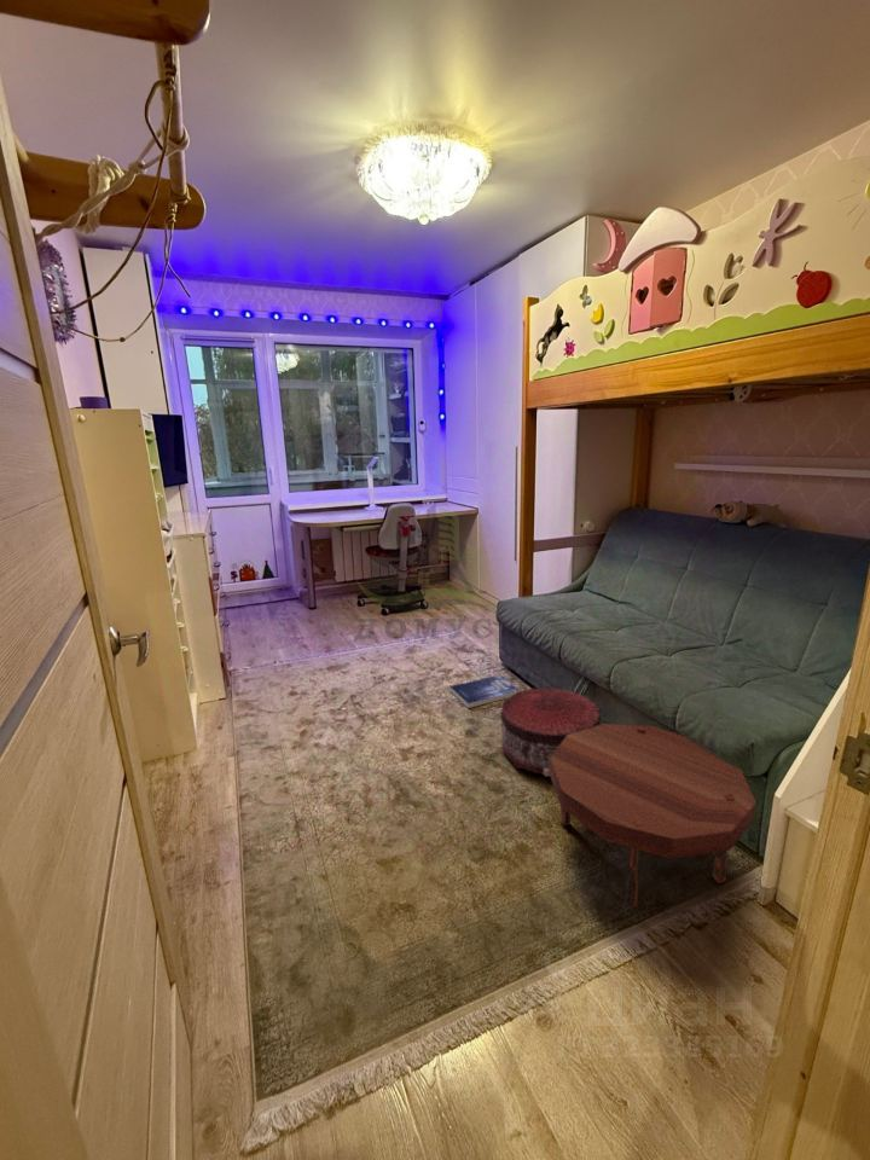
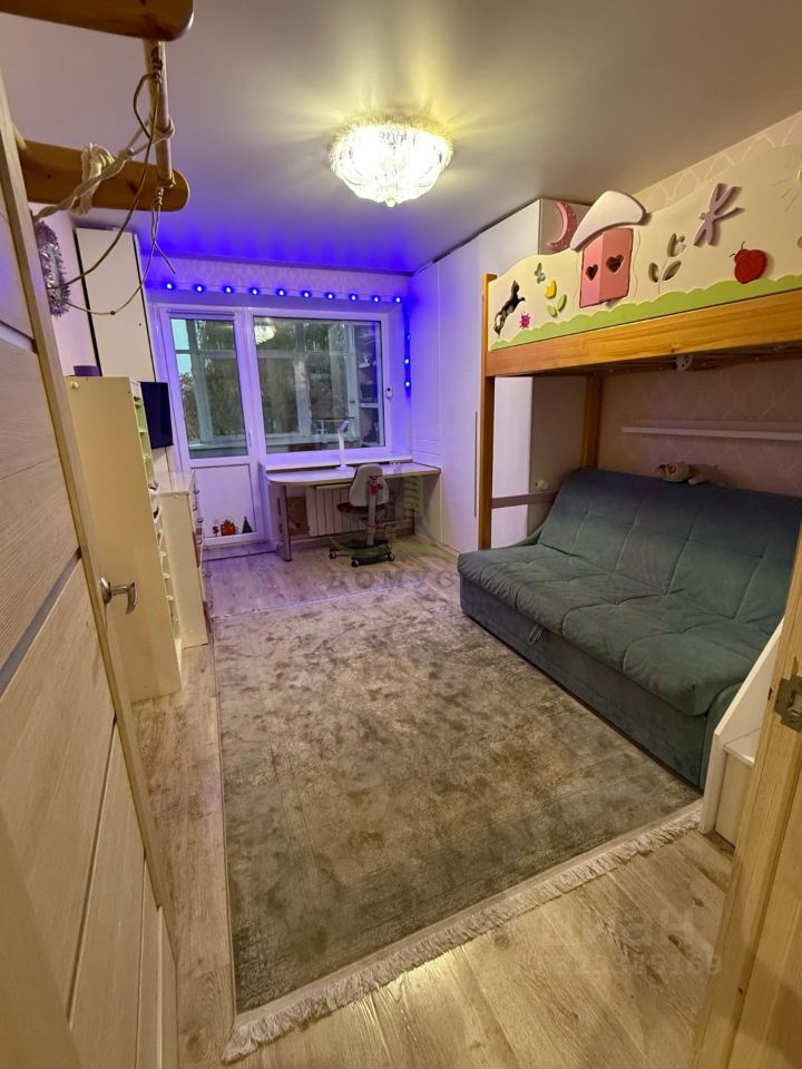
- book (483, 690)
- side table (644, 810)
- pouf (551, 726)
